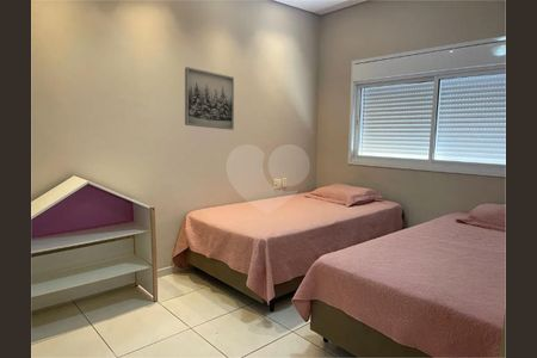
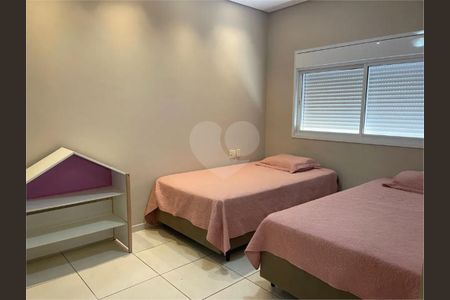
- wall art (210, 99)
